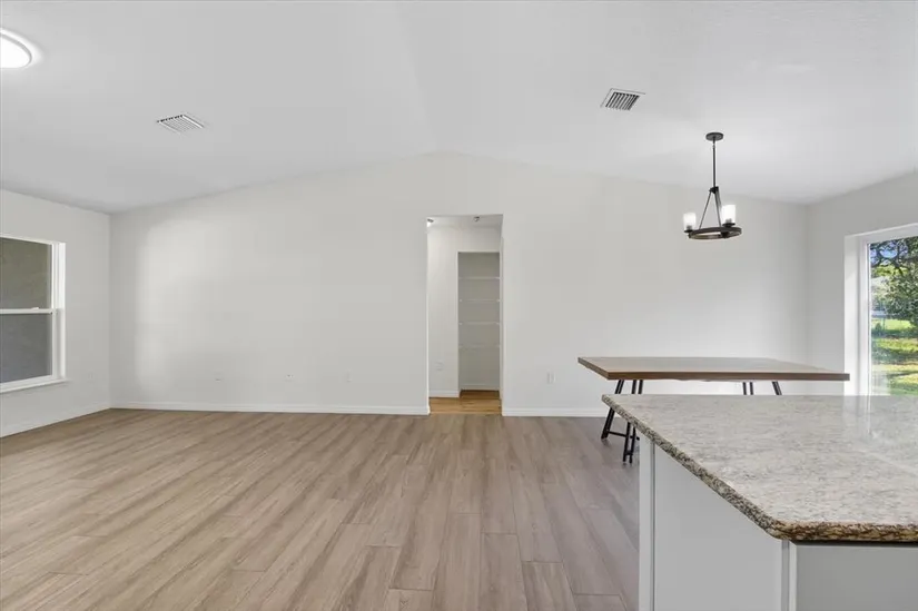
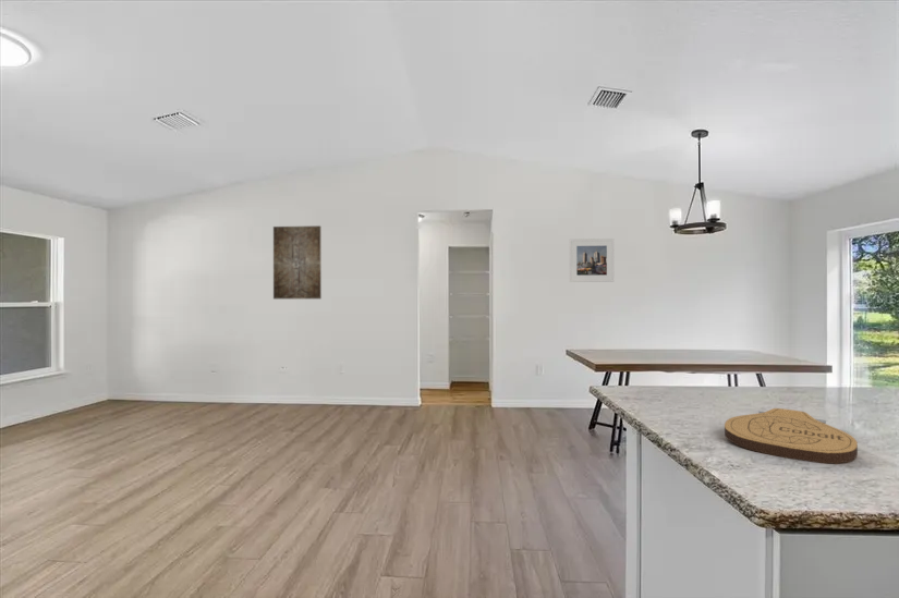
+ wall art (296, 263)
+ key chain (788, 425)
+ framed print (591, 260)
